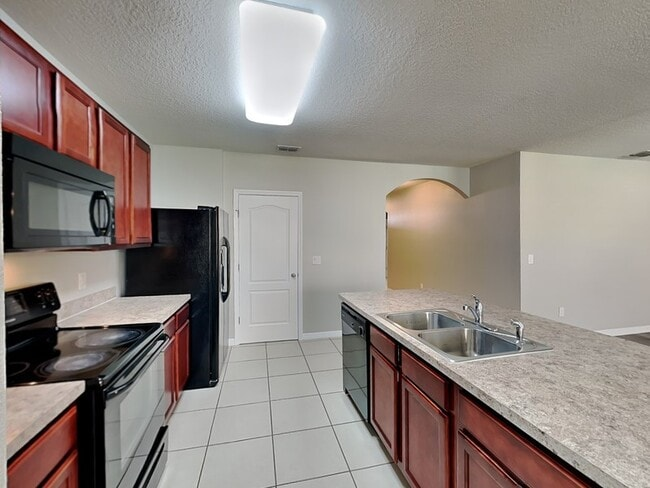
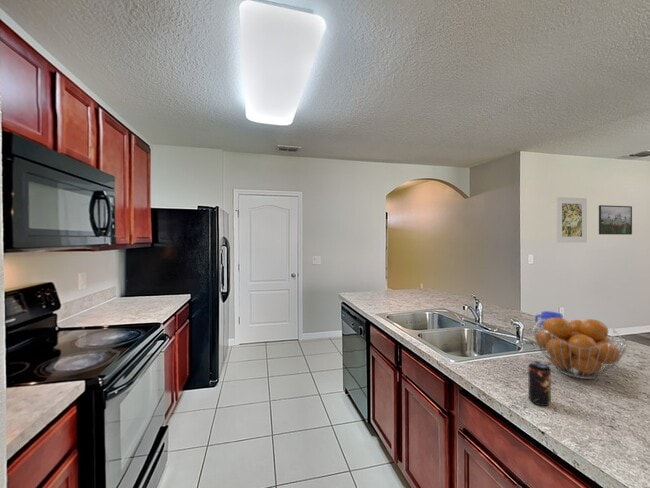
+ mug (546, 319)
+ fruit basket (576, 345)
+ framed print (571, 220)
+ beverage can (539, 382)
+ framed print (615, 220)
